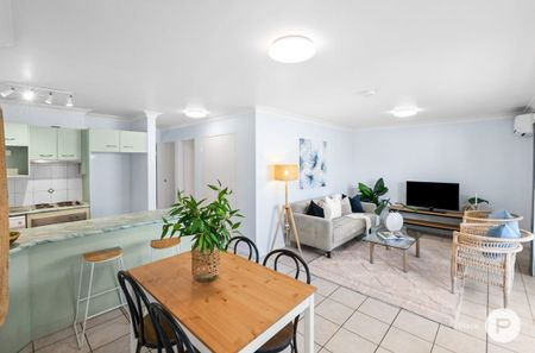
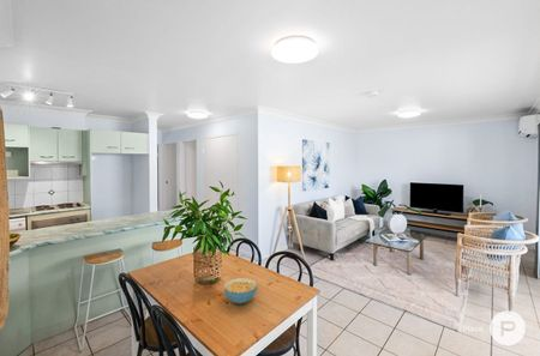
+ cereal bowl (240, 292)
